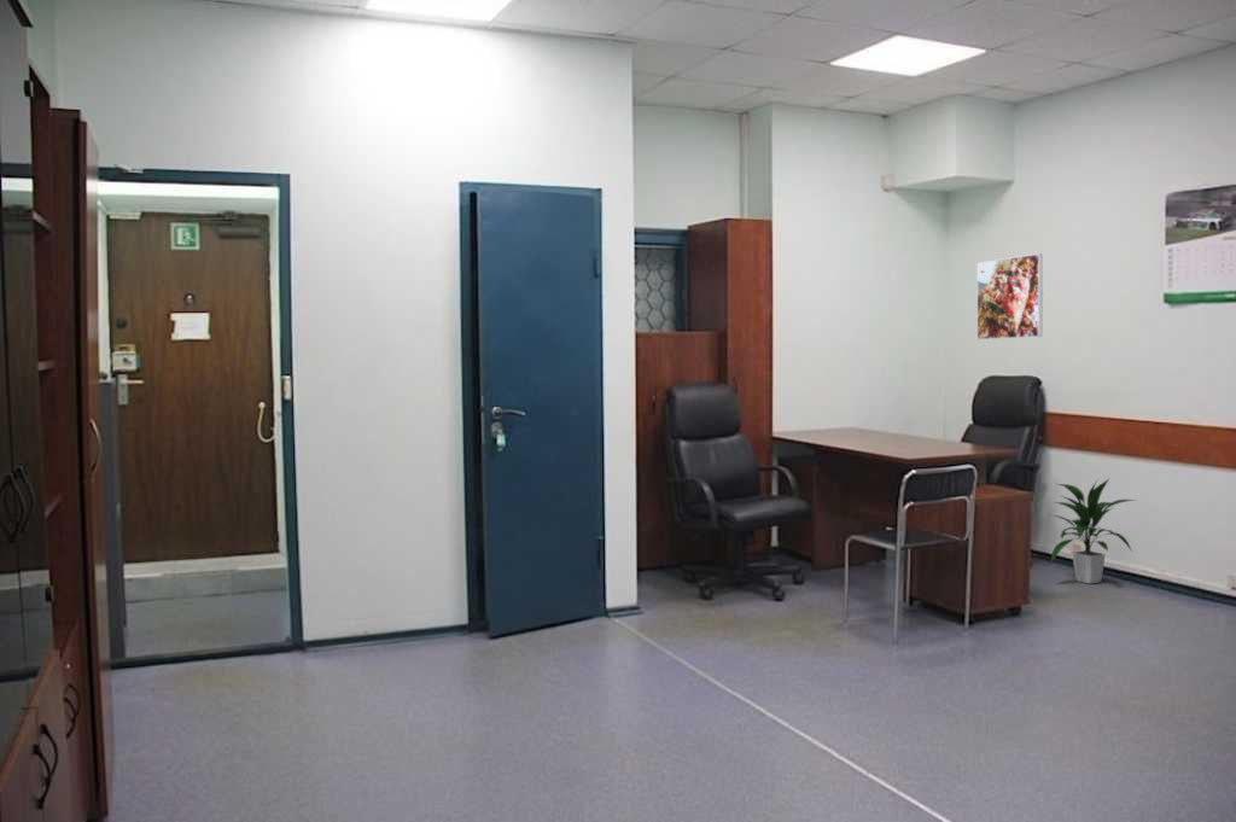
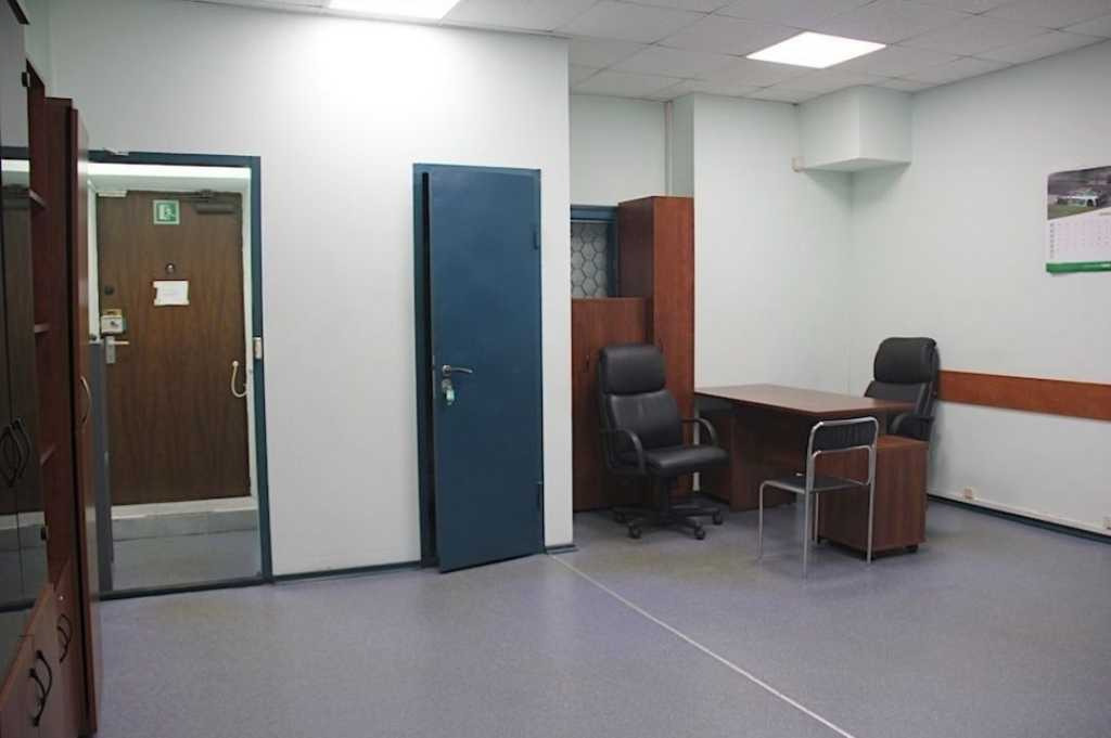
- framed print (1008, 298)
- indoor plant (1084, 527)
